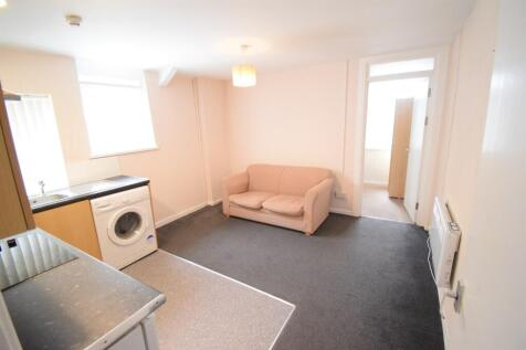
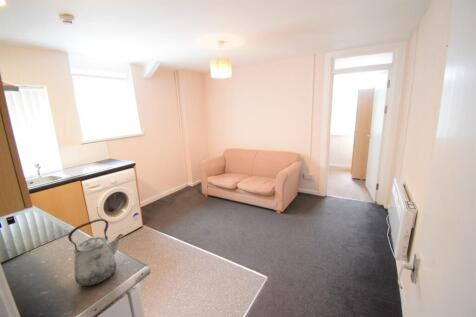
+ kettle (100, 246)
